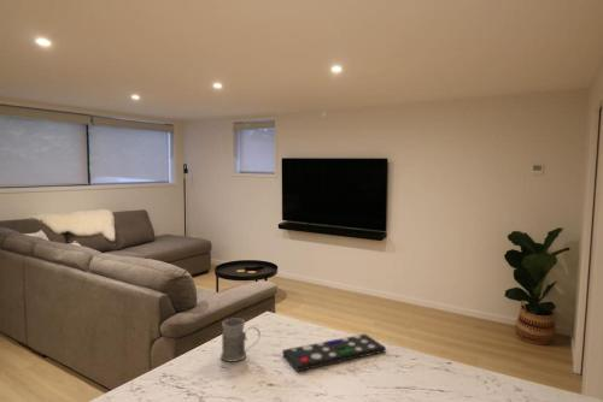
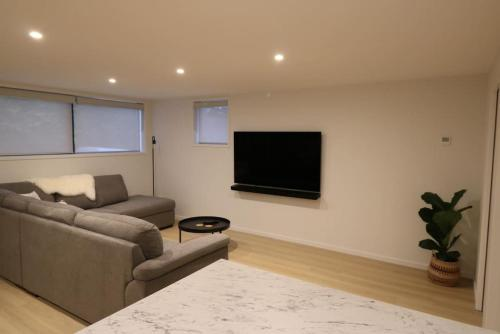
- remote control (334, 349)
- mug (240, 339)
